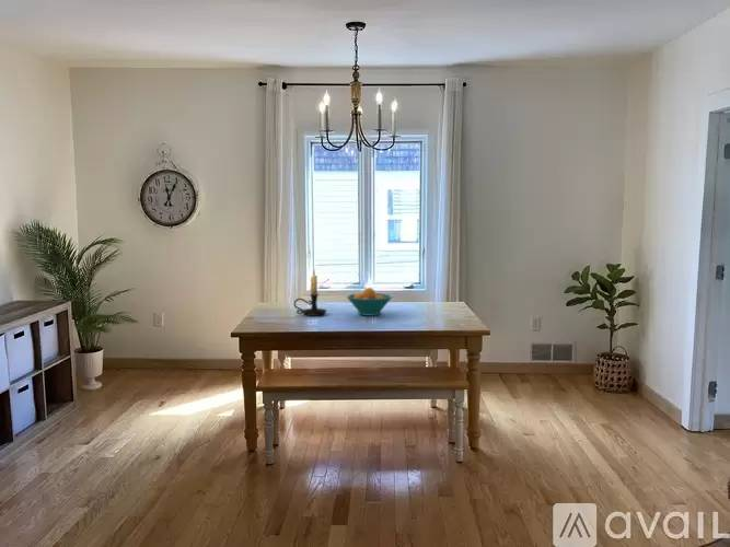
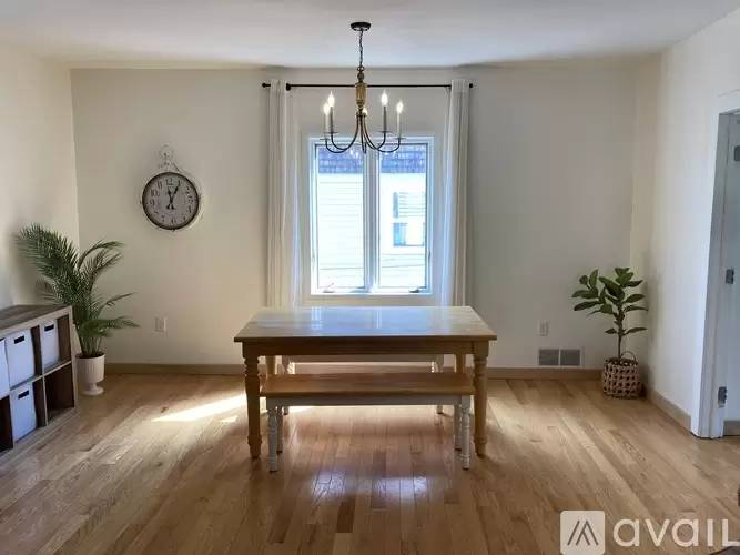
- fruit bowl (369, 301)
- candle holder (310, 290)
